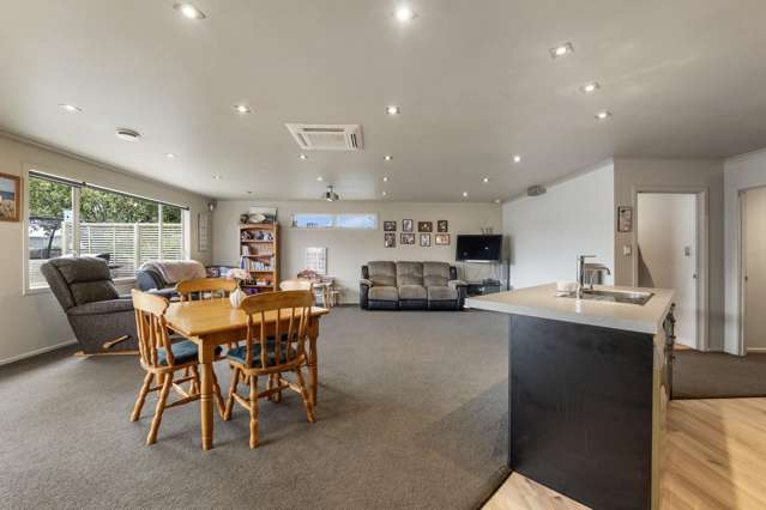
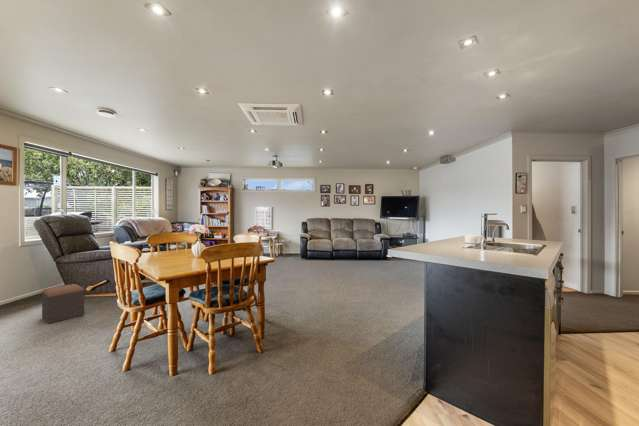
+ footstool (63, 301)
